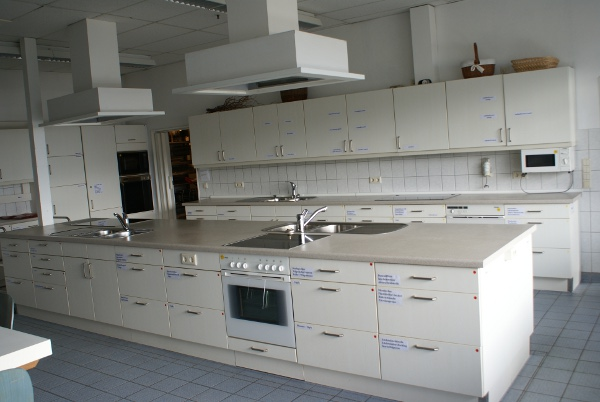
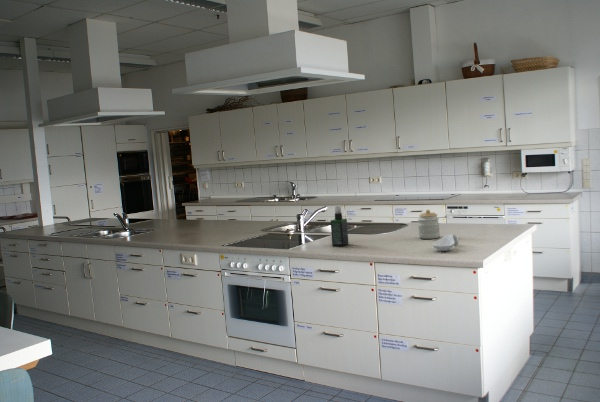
+ jar (428, 223)
+ spoon rest (447, 242)
+ spray bottle (339, 225)
